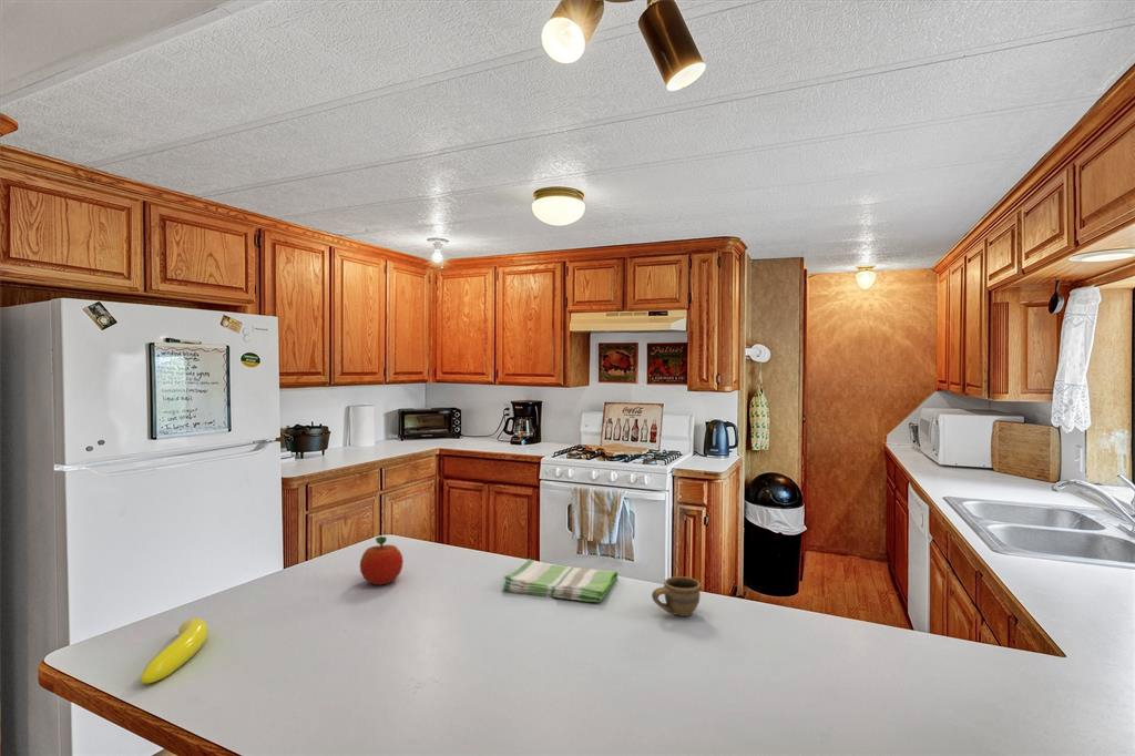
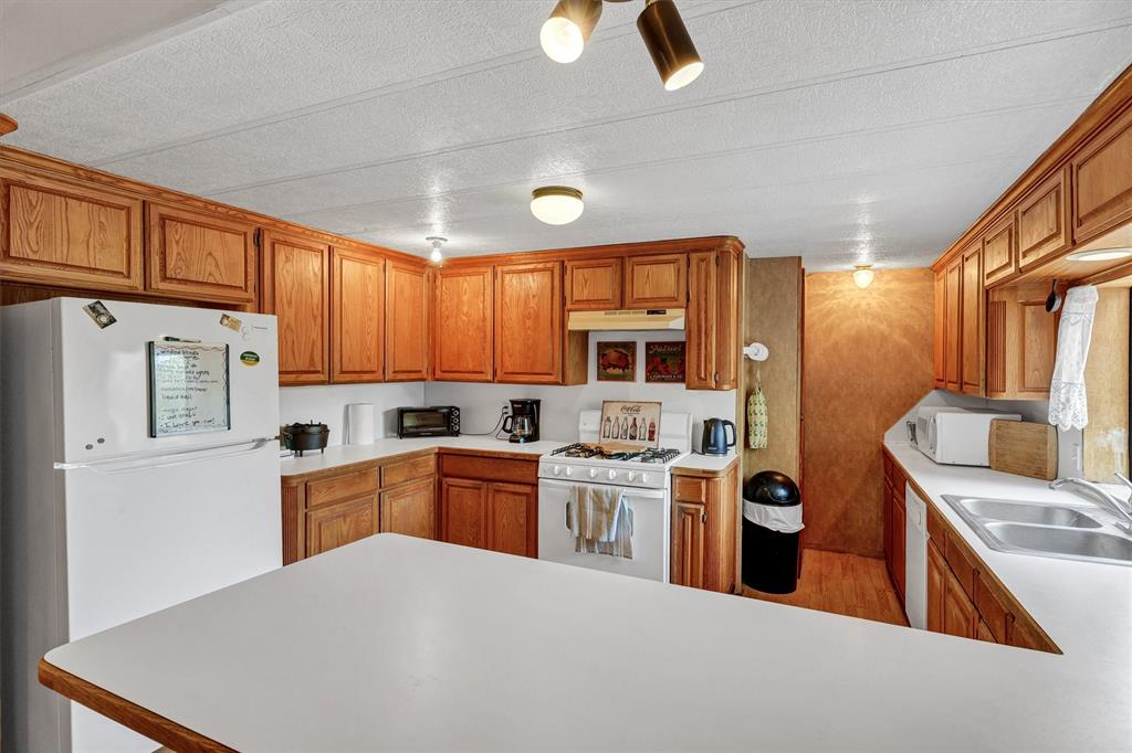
- banana (171, 646)
- fruit (381, 560)
- cup (675, 597)
- dish towel (561, 576)
